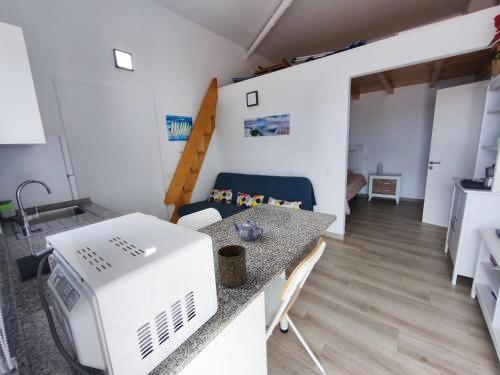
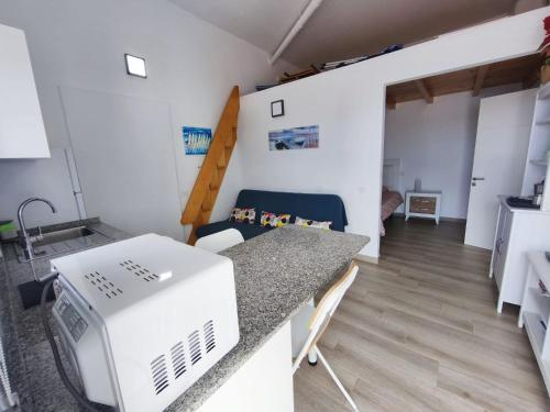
- cup (232, 265)
- teapot (247, 228)
